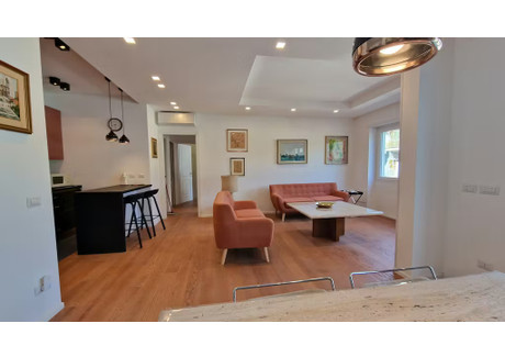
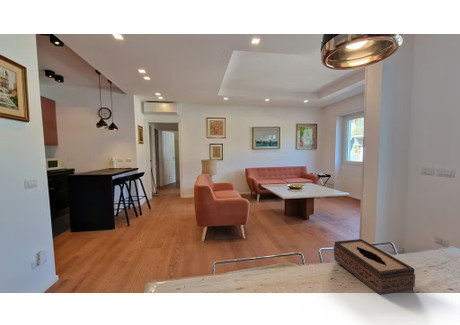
+ tissue box (368, 263)
